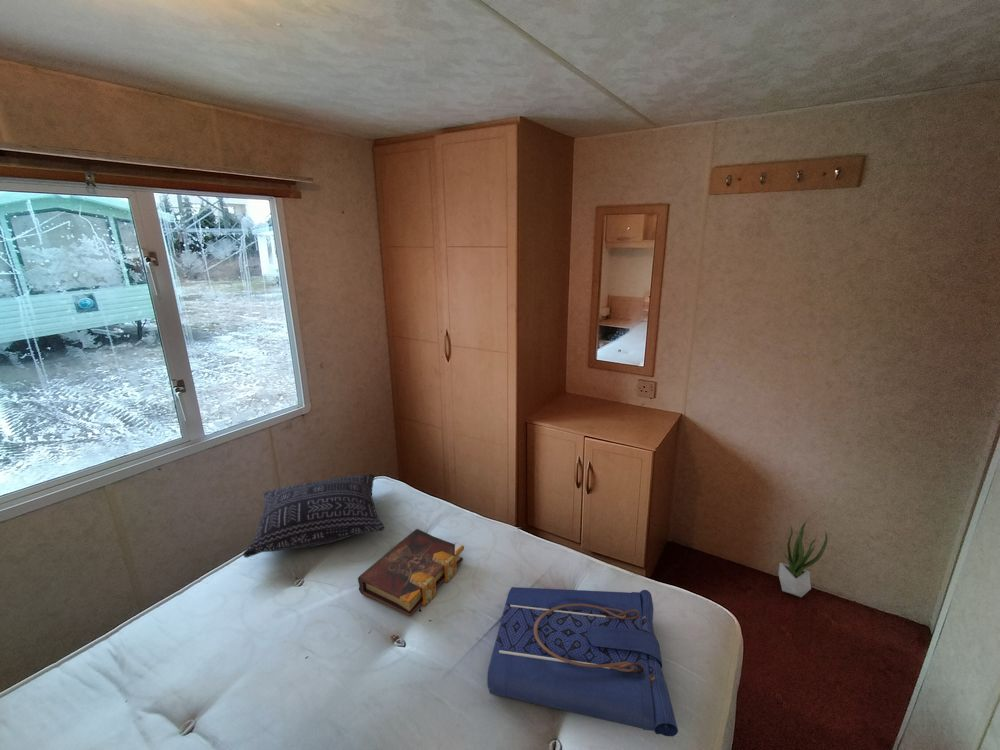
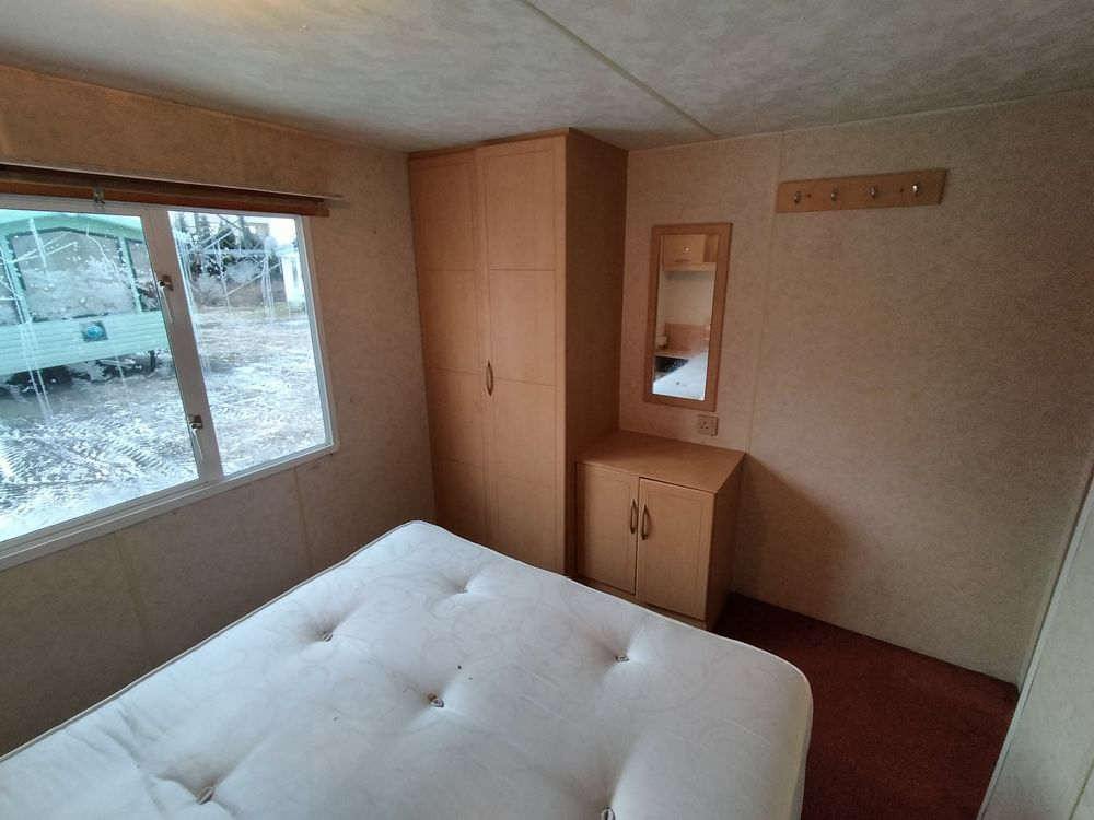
- pillow (319, 509)
- potted plant (801, 560)
- book (414, 568)
- tote bag (579, 641)
